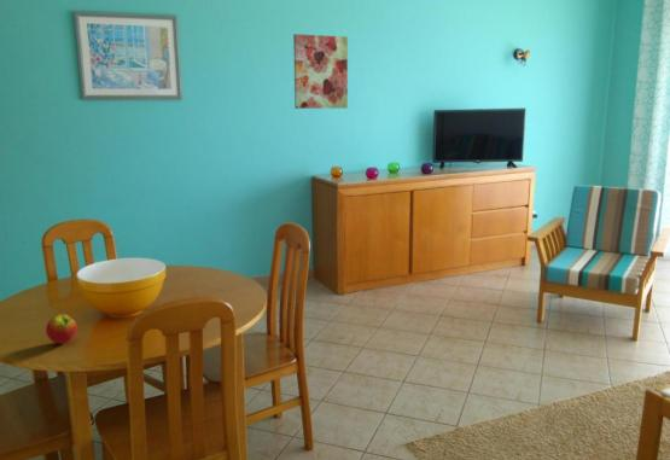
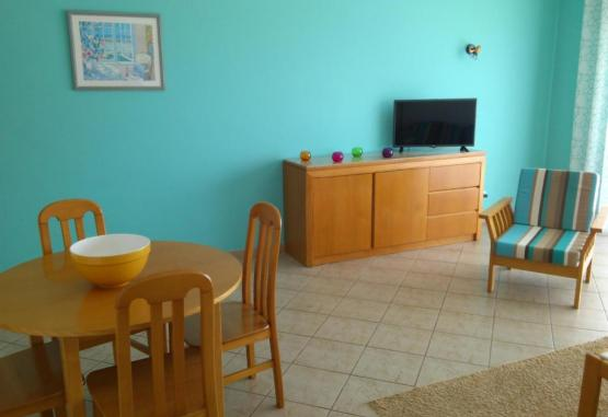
- wall art (321, 72)
- apple (62, 328)
